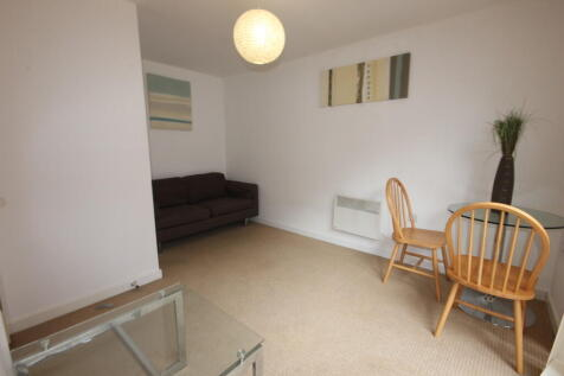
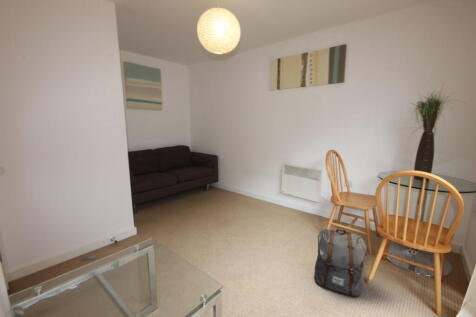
+ backpack (338, 256)
